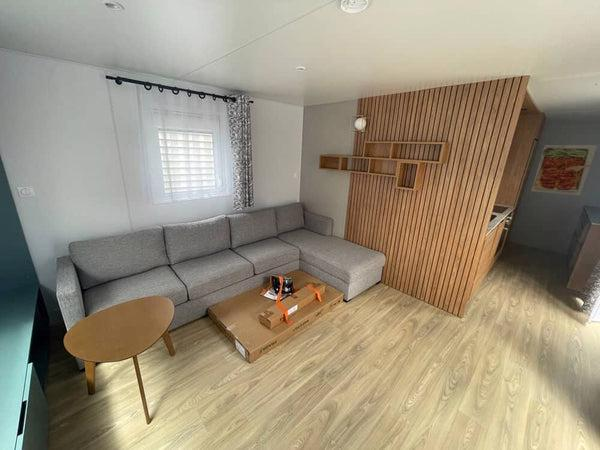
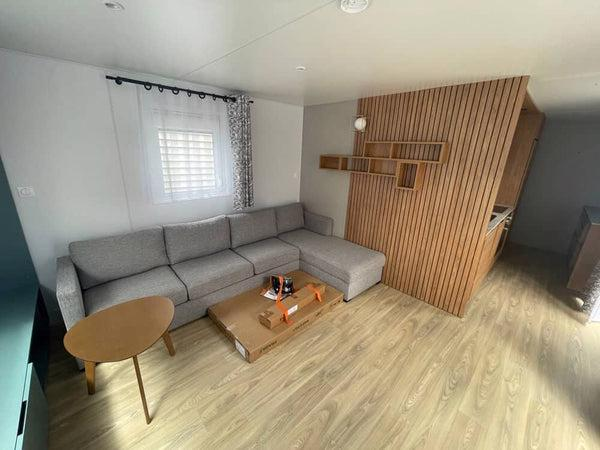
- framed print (561, 169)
